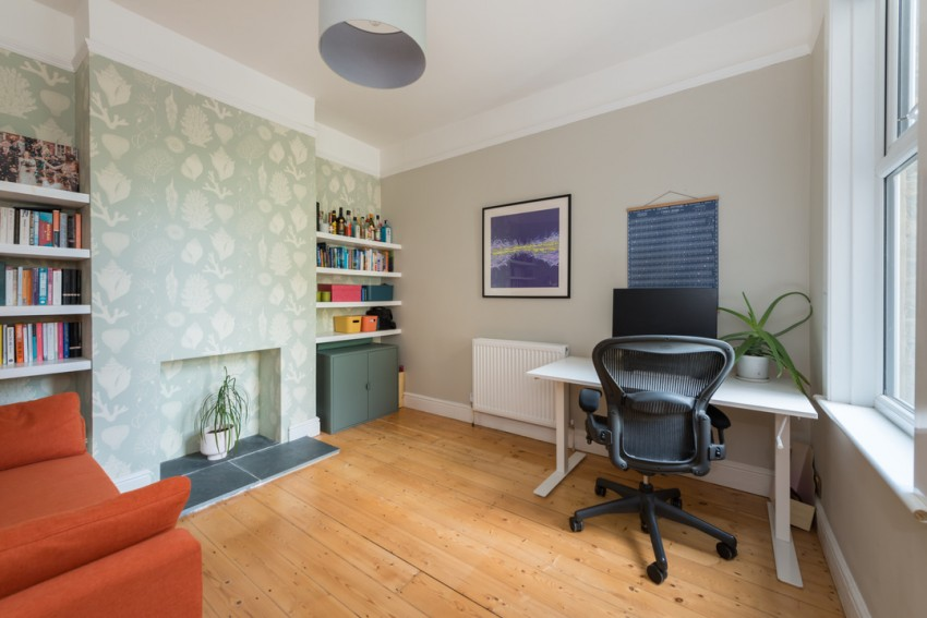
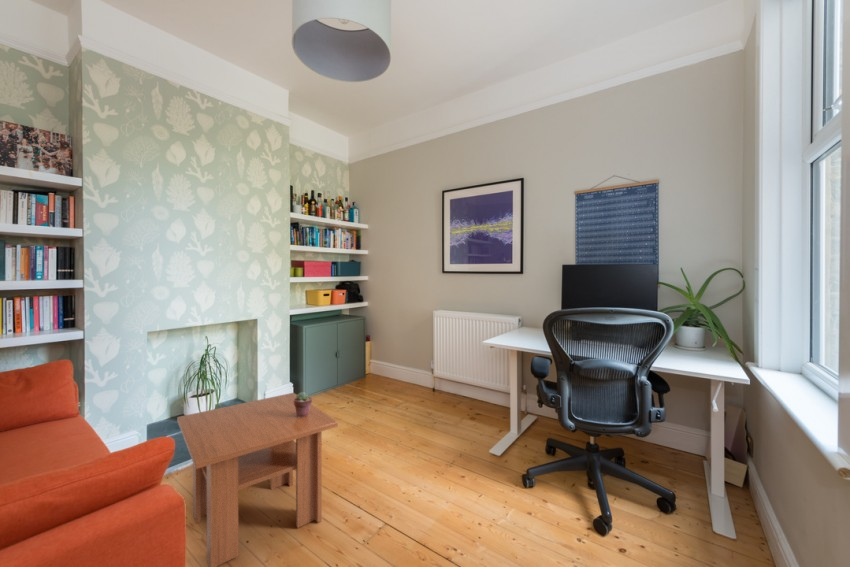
+ coffee table (256, 468)
+ potted succulent (302, 403)
